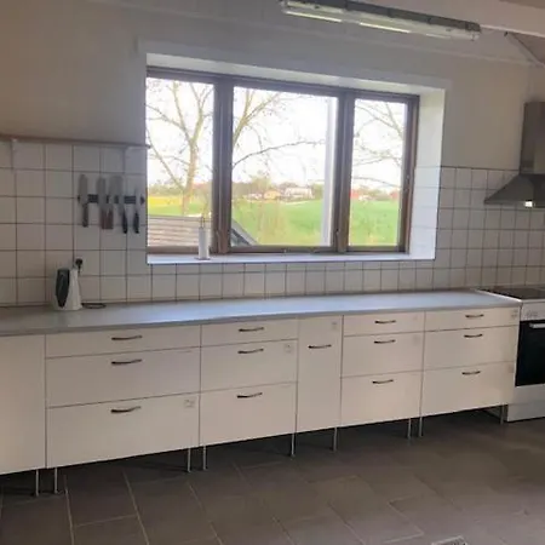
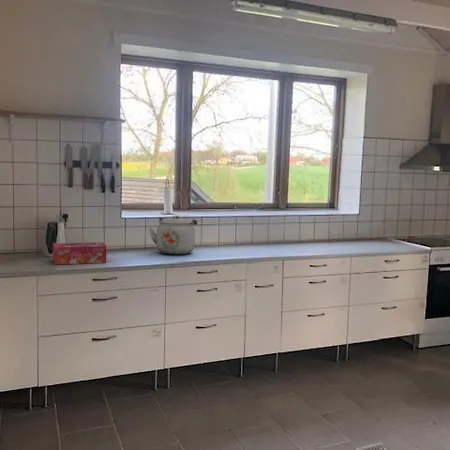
+ kettle (171, 233)
+ tissue box (79, 252)
